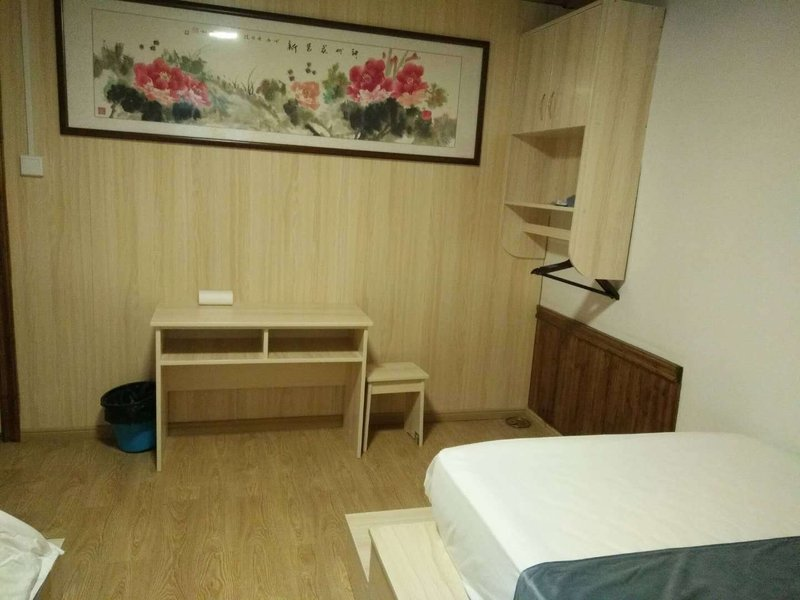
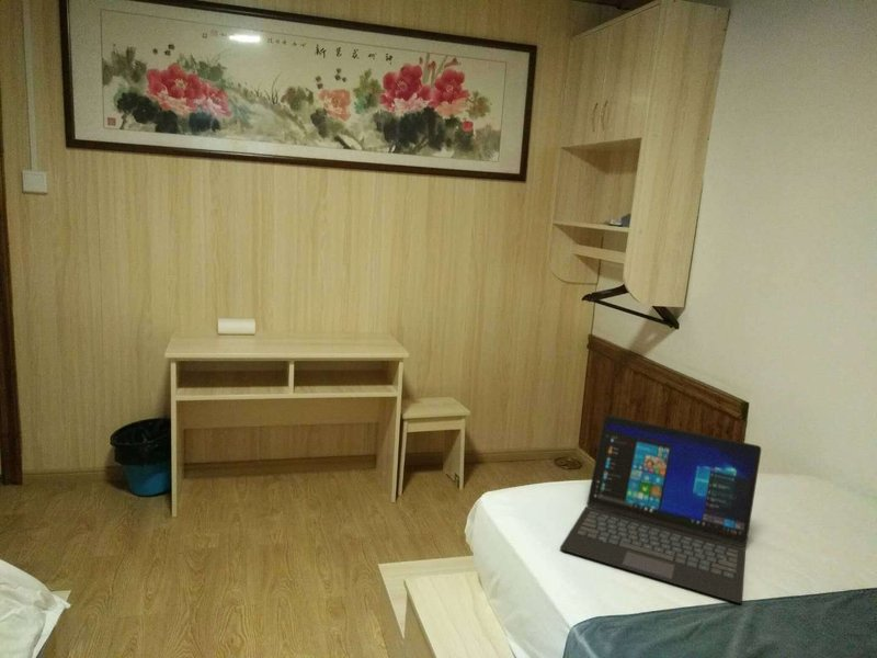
+ laptop (663, 496)
